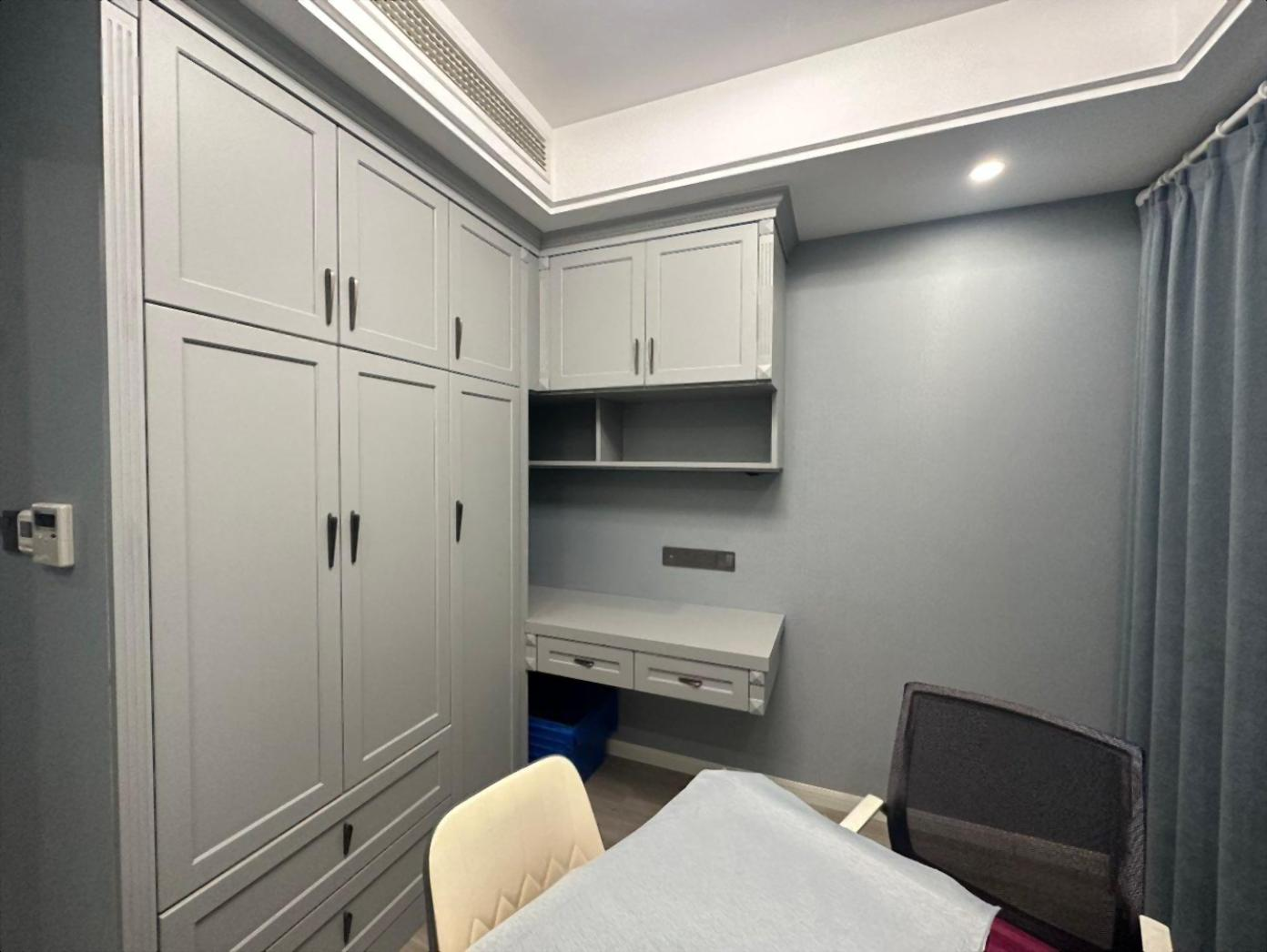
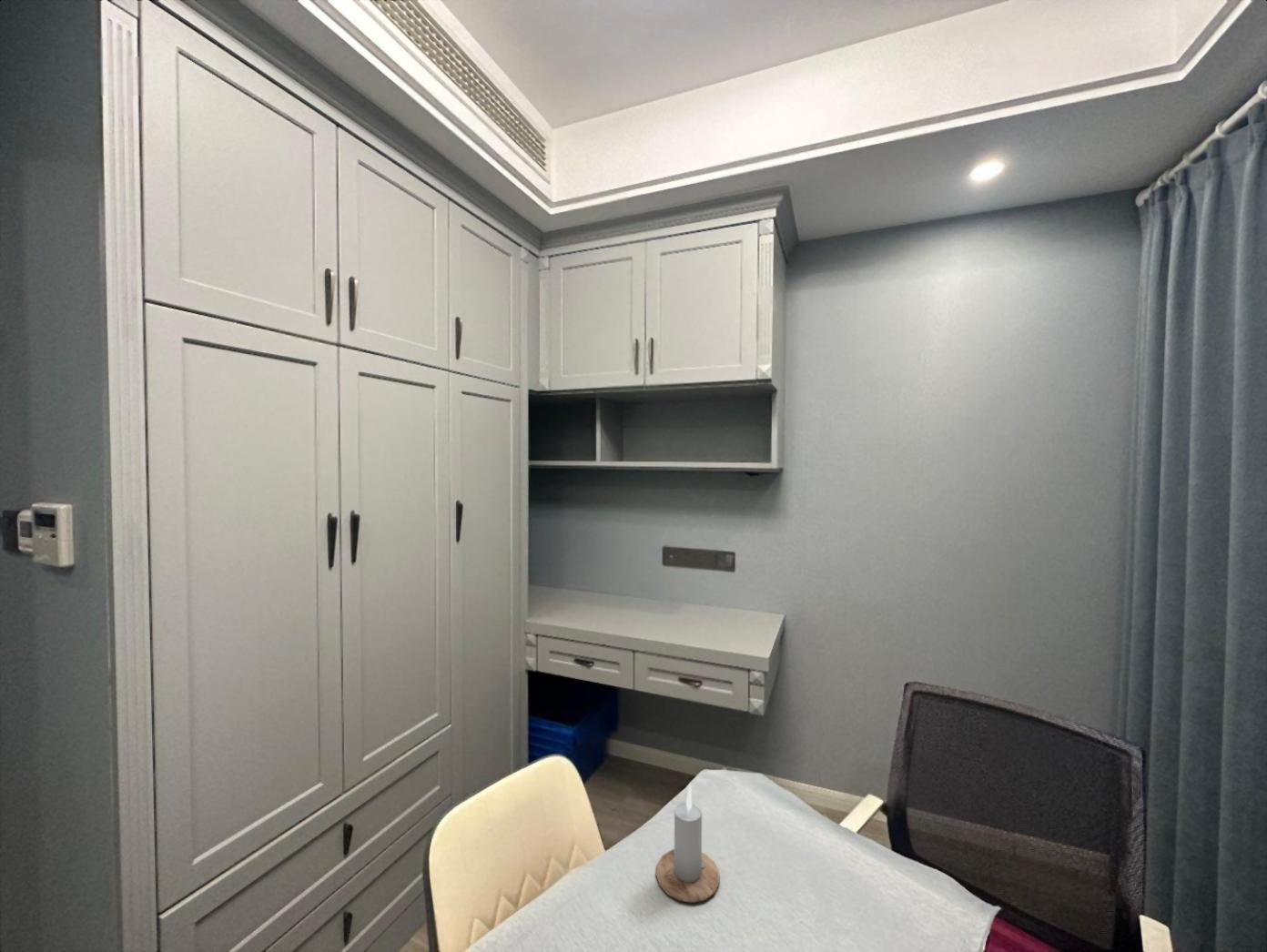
+ candle (687, 829)
